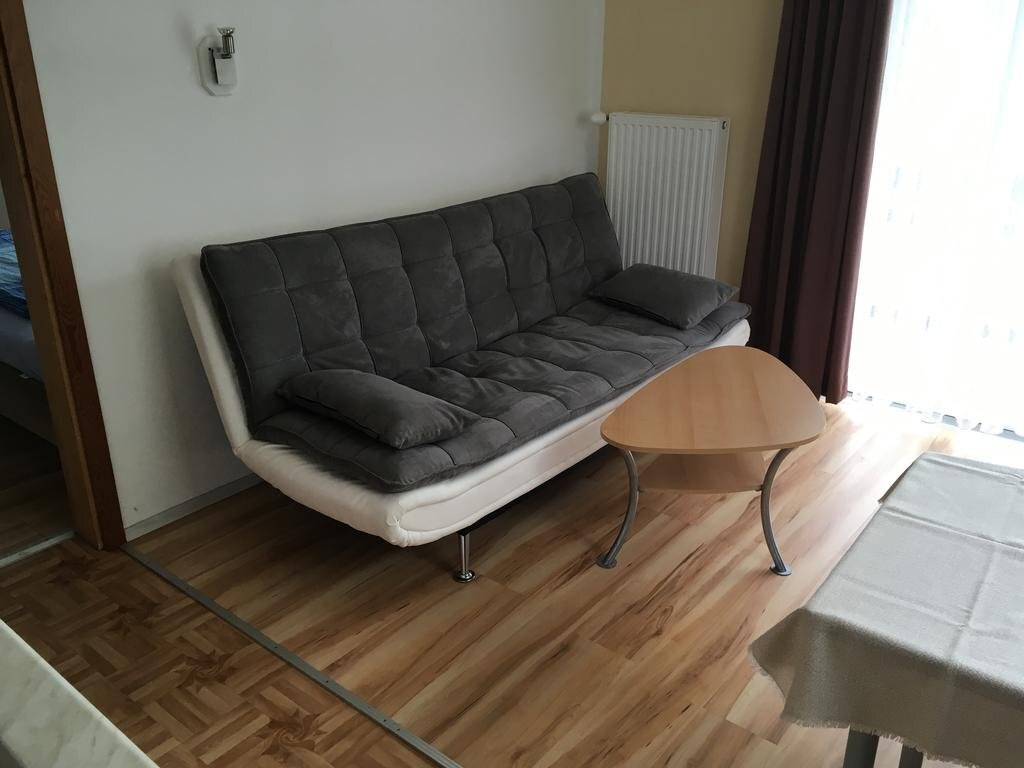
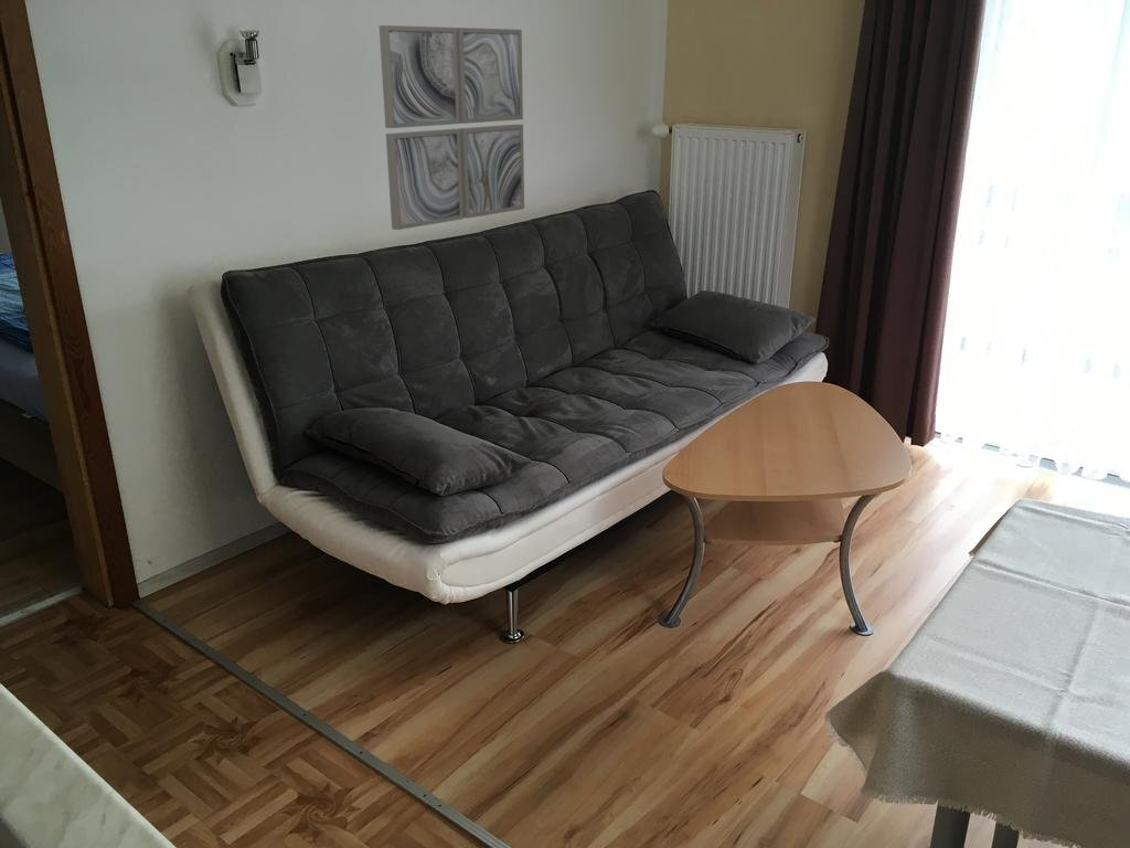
+ wall art (458, 128)
